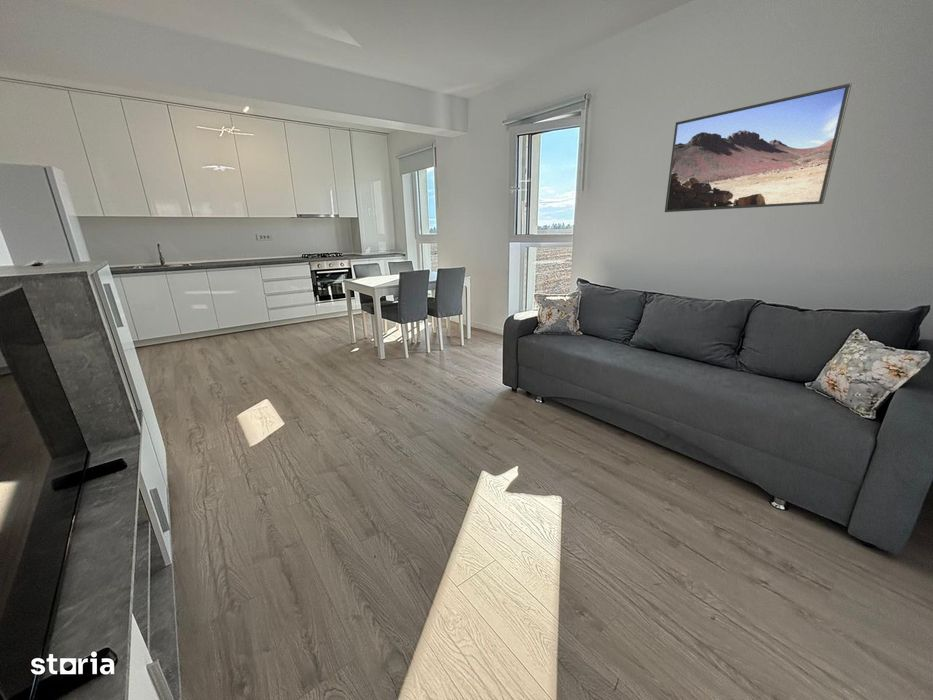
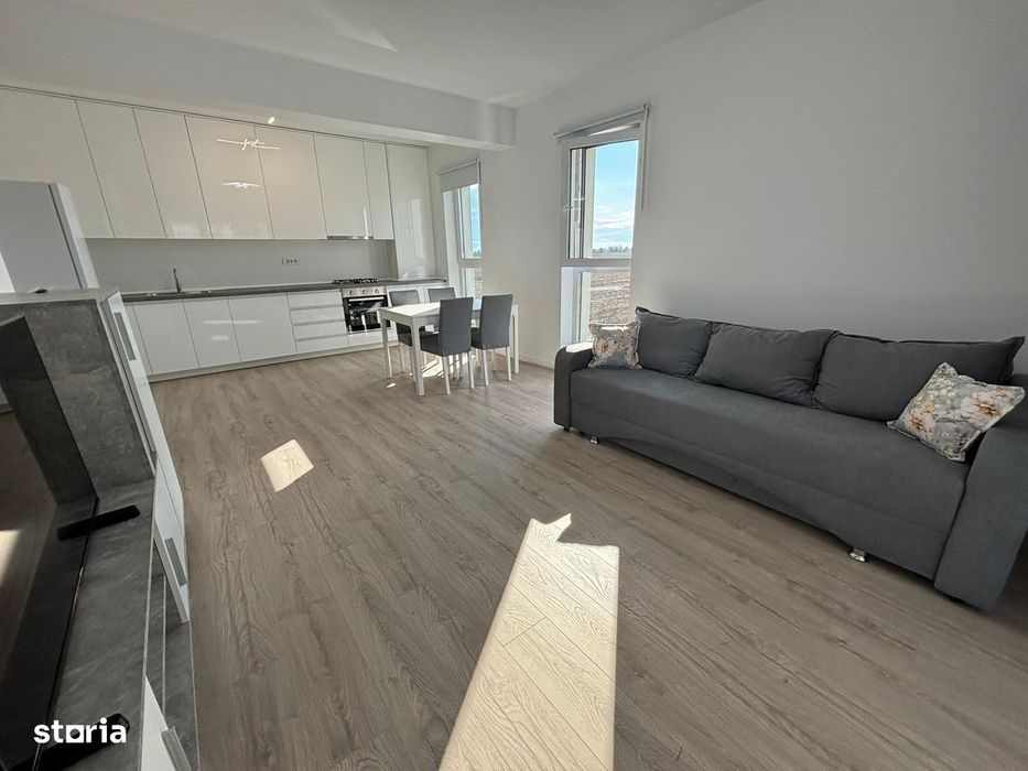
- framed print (742, 159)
